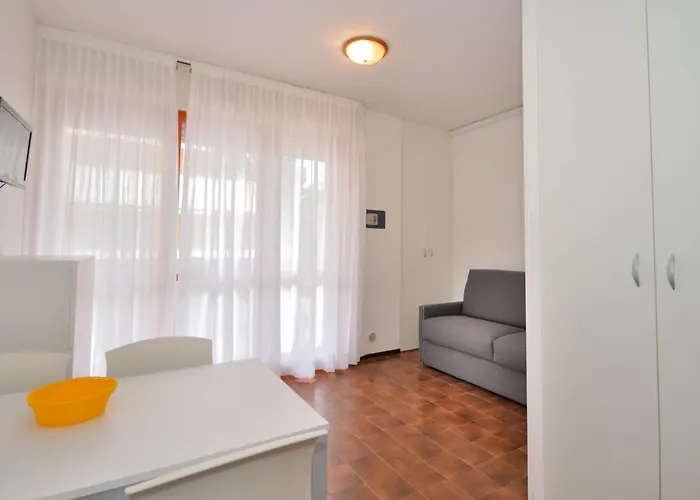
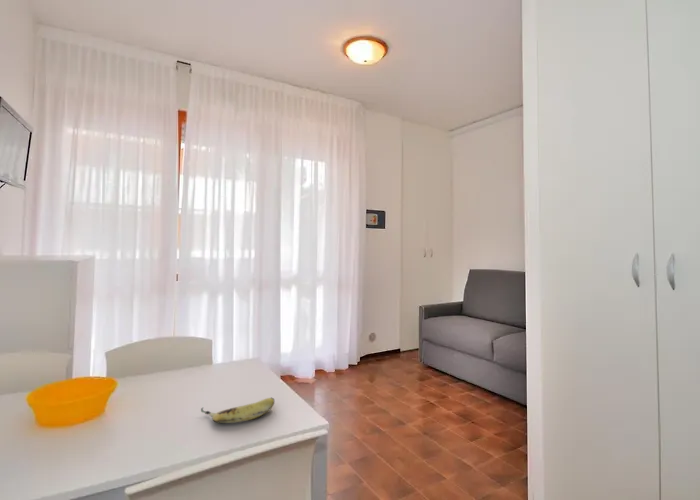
+ fruit (239, 410)
